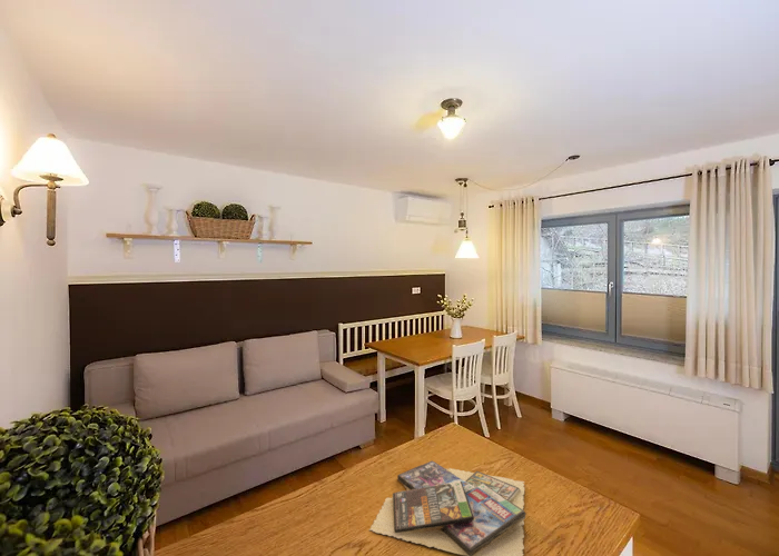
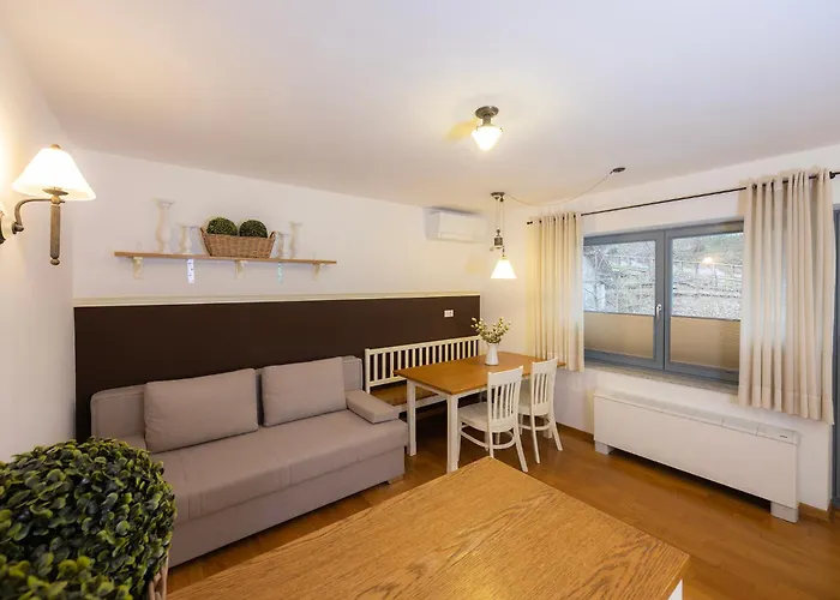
- video game cases (454, 495)
